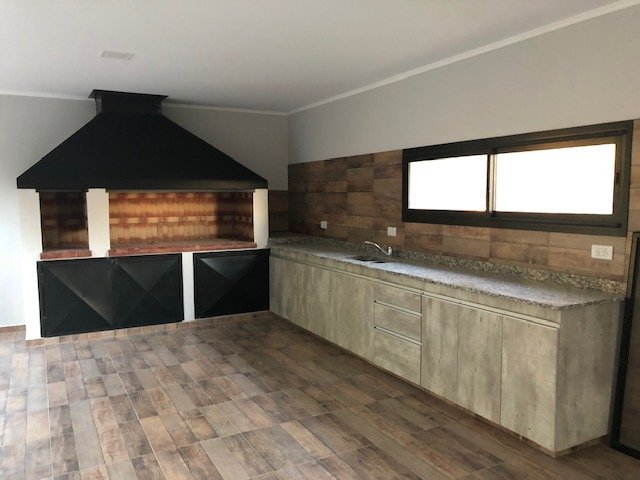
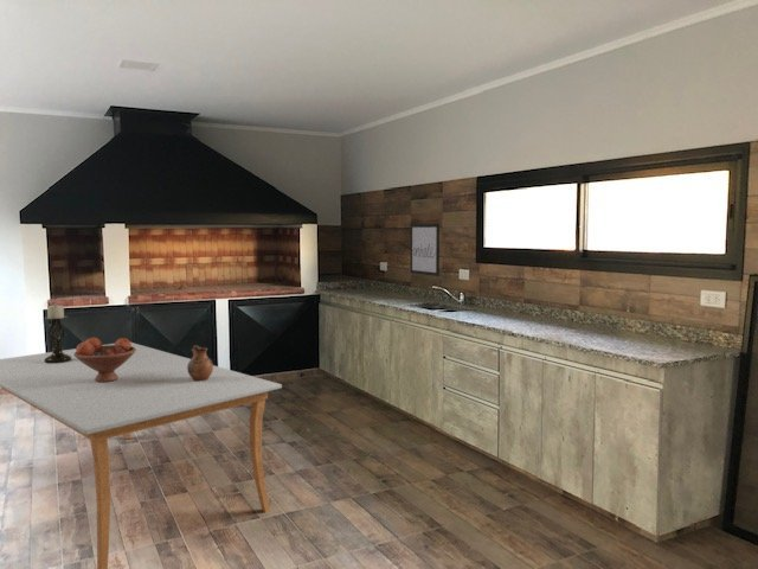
+ pitcher (199, 362)
+ fruit bowl (105, 359)
+ candle holder (57, 331)
+ wall art (424, 249)
+ dining table (115, 431)
